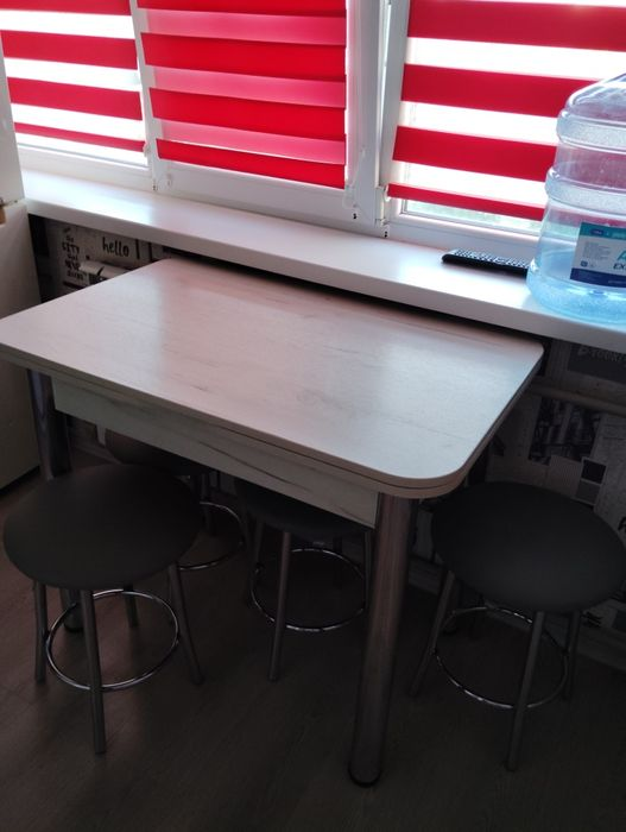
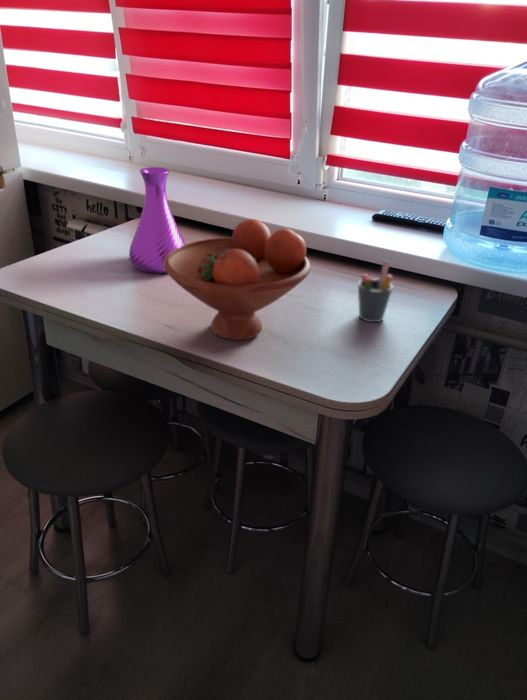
+ vase (157, 219)
+ pen holder (374, 292)
+ fruit bowl (237, 282)
